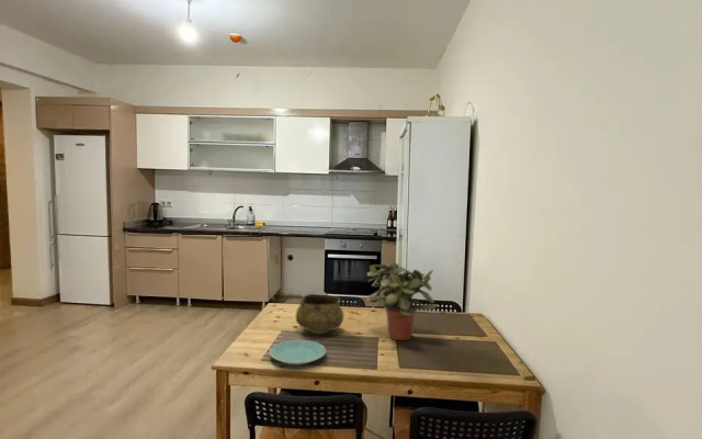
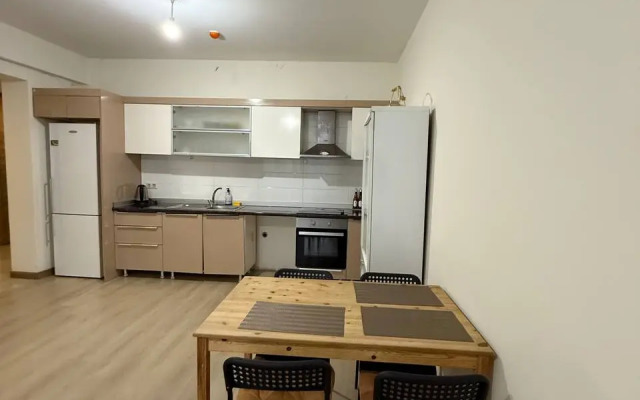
- decorative bowl (319, 315)
- plate (297, 353)
- potted plant (401, 299)
